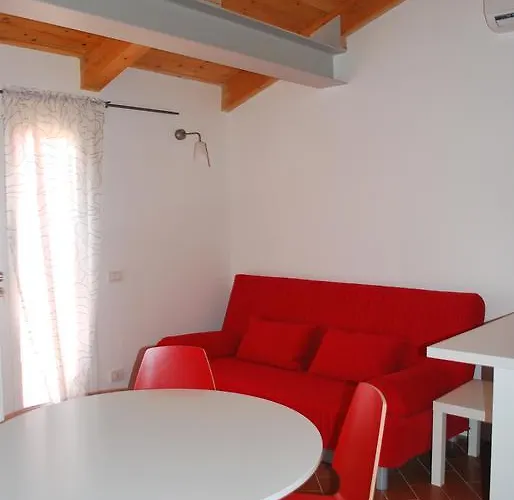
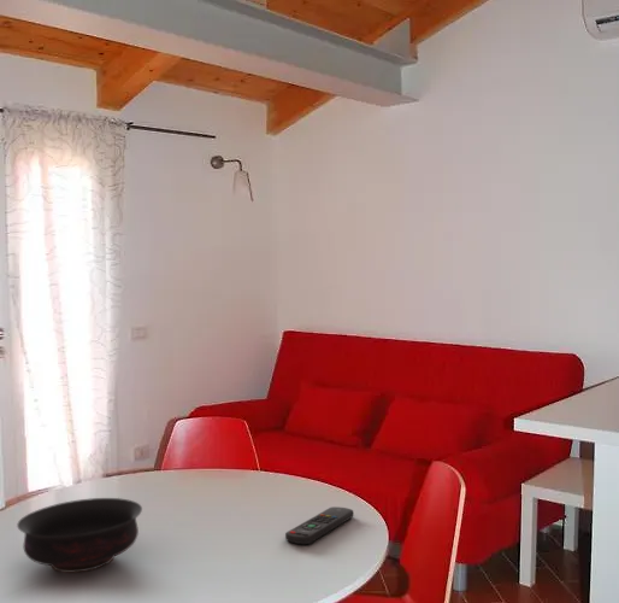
+ remote control (320, 523)
+ bowl (82, 538)
